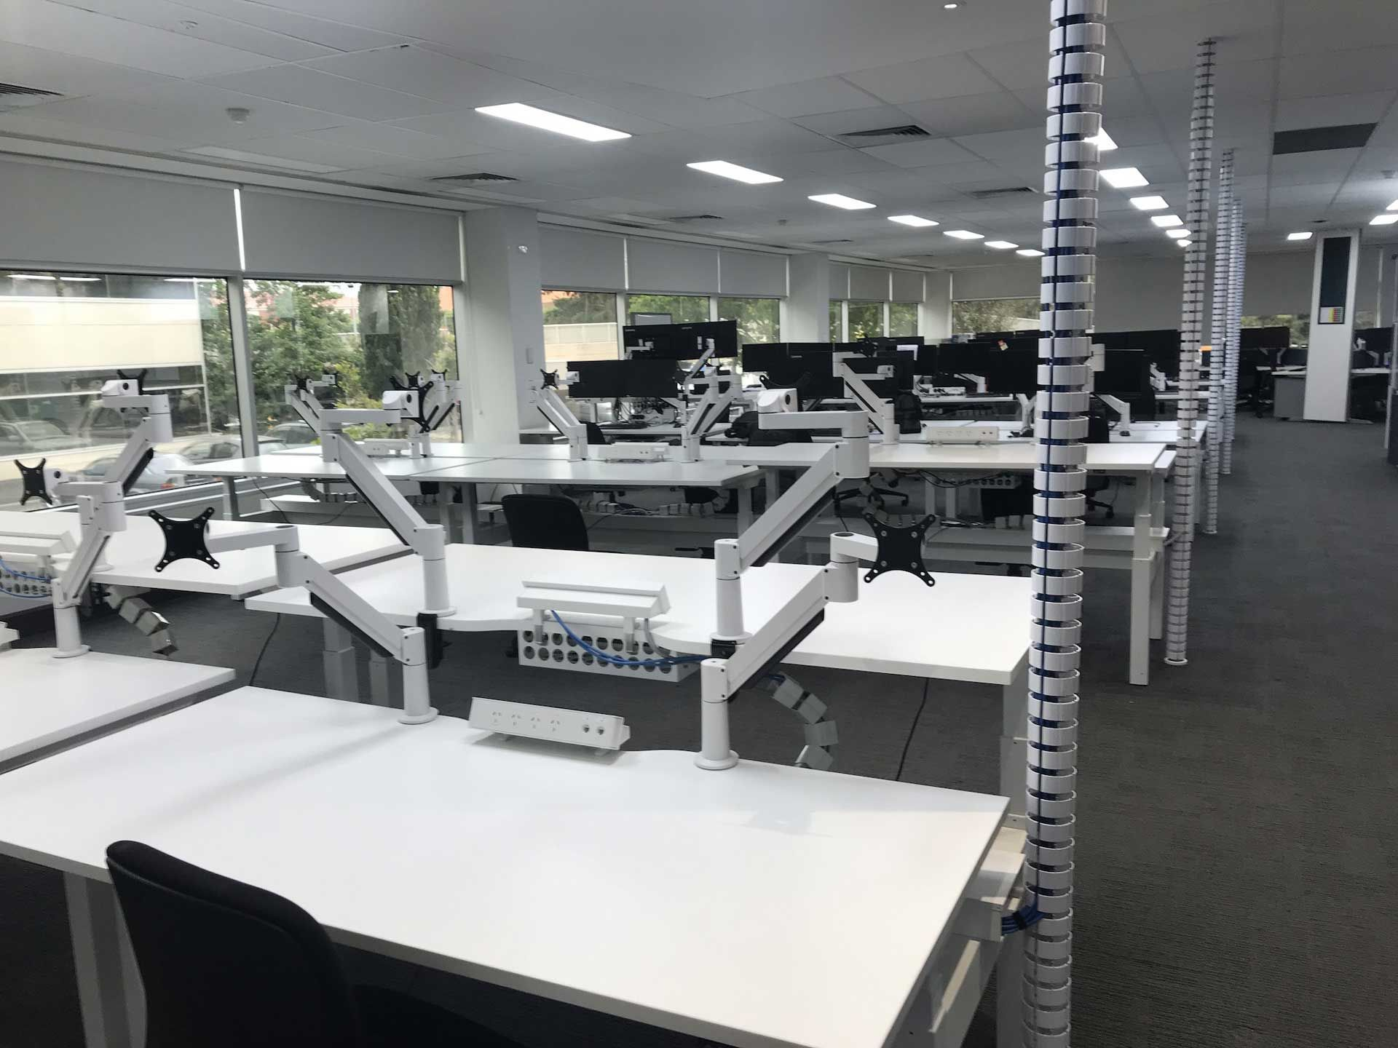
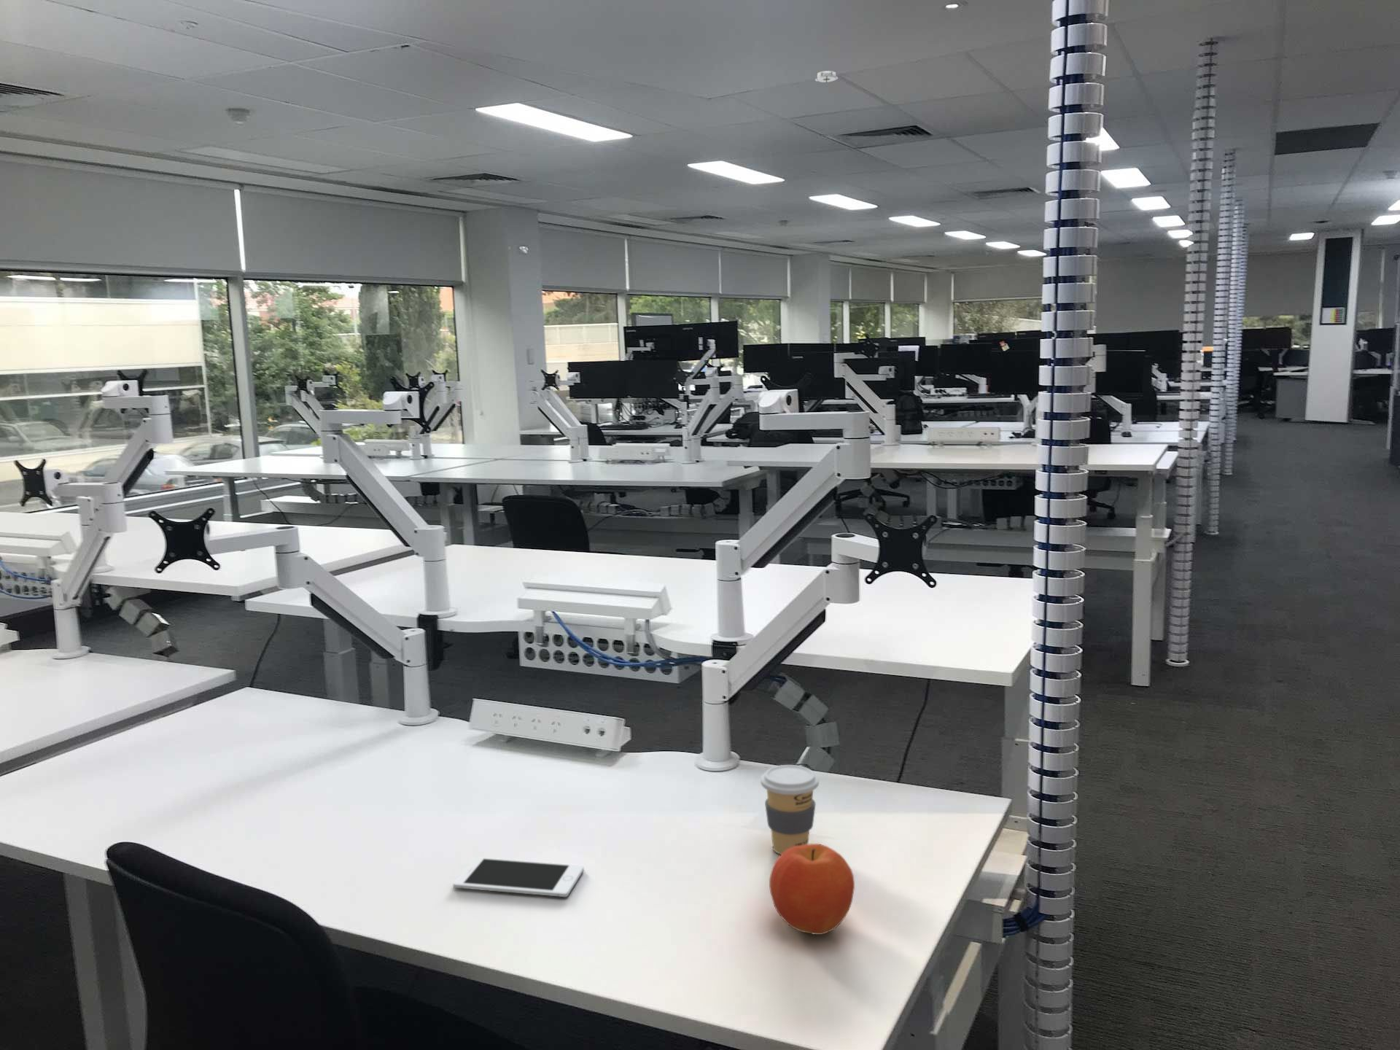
+ fruit (811, 887)
+ smoke detector (826, 76)
+ cell phone (519, 877)
+ coffee cup (789, 811)
